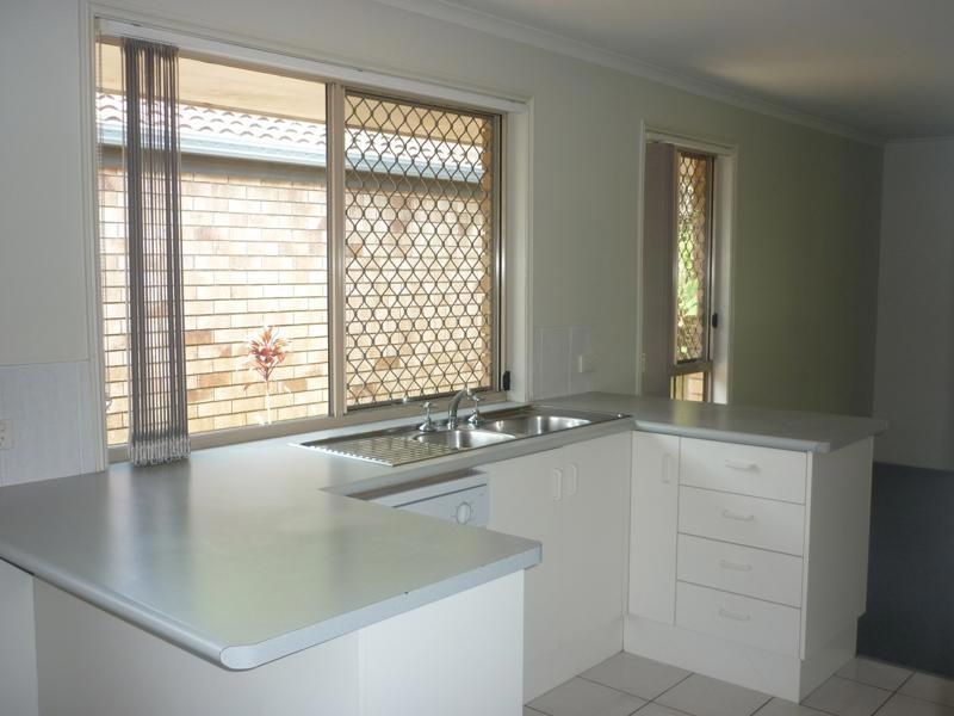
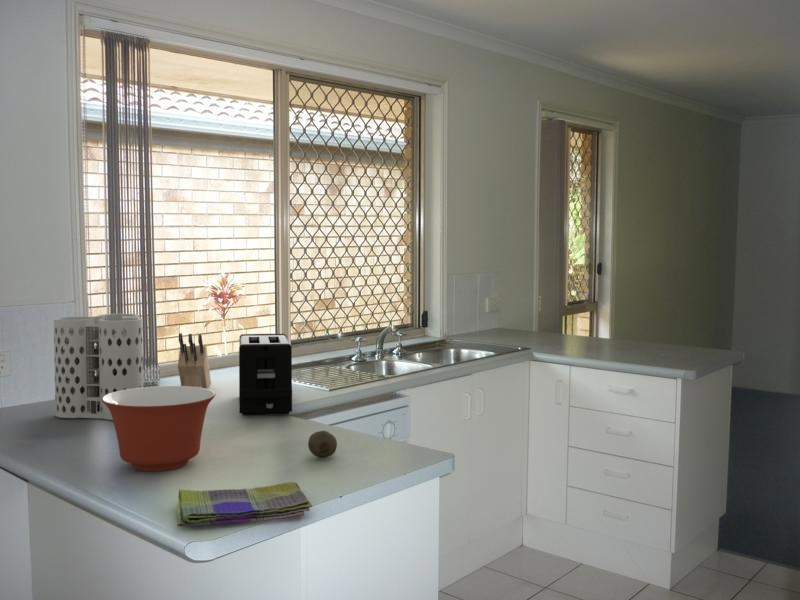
+ toaster (264, 372)
+ knife block (194, 359)
+ utensil holder (109, 365)
+ fruit (322, 444)
+ mixing bowl (160, 429)
+ dish towel (243, 501)
